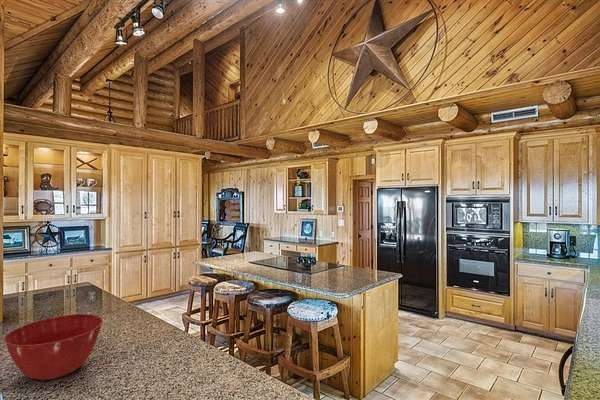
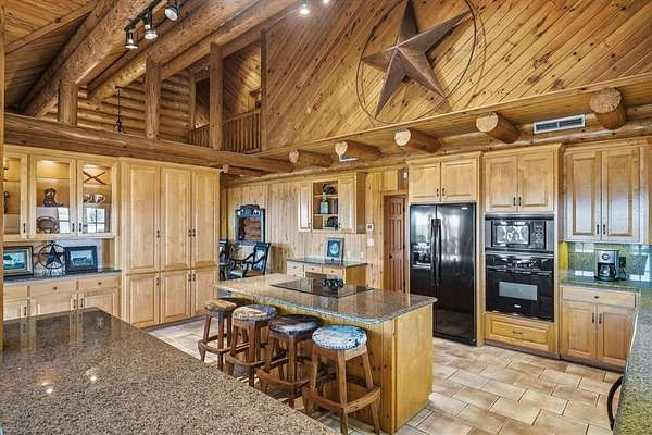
- mixing bowl (56, 348)
